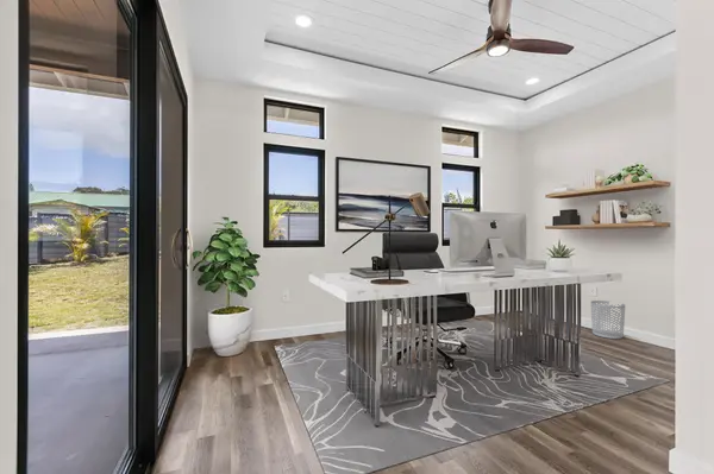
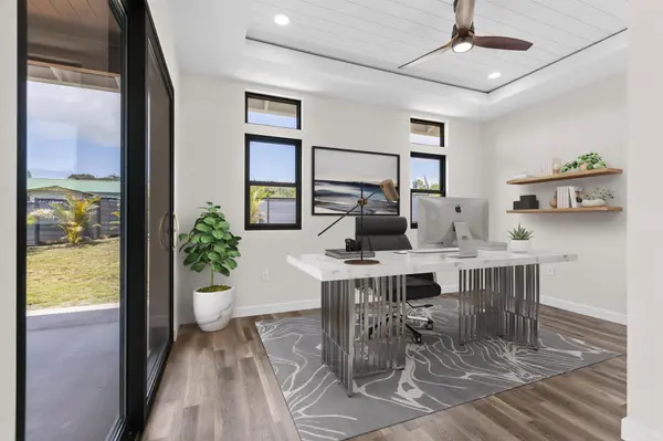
- waste bin (607, 318)
